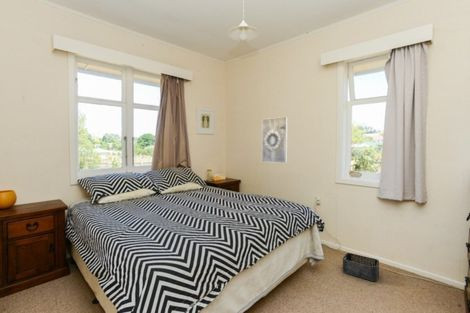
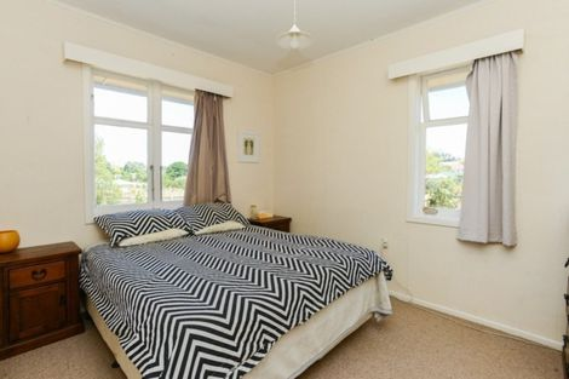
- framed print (274, 140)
- storage bin (360, 265)
